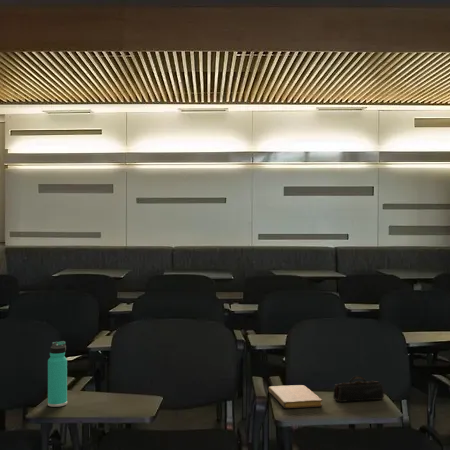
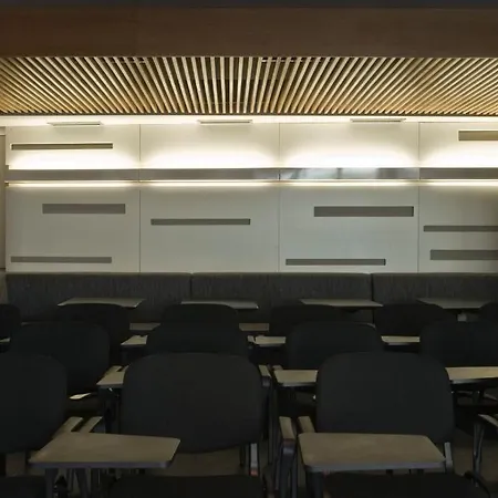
- pencil case (358, 387)
- notebook (294, 395)
- thermos bottle (57, 373)
